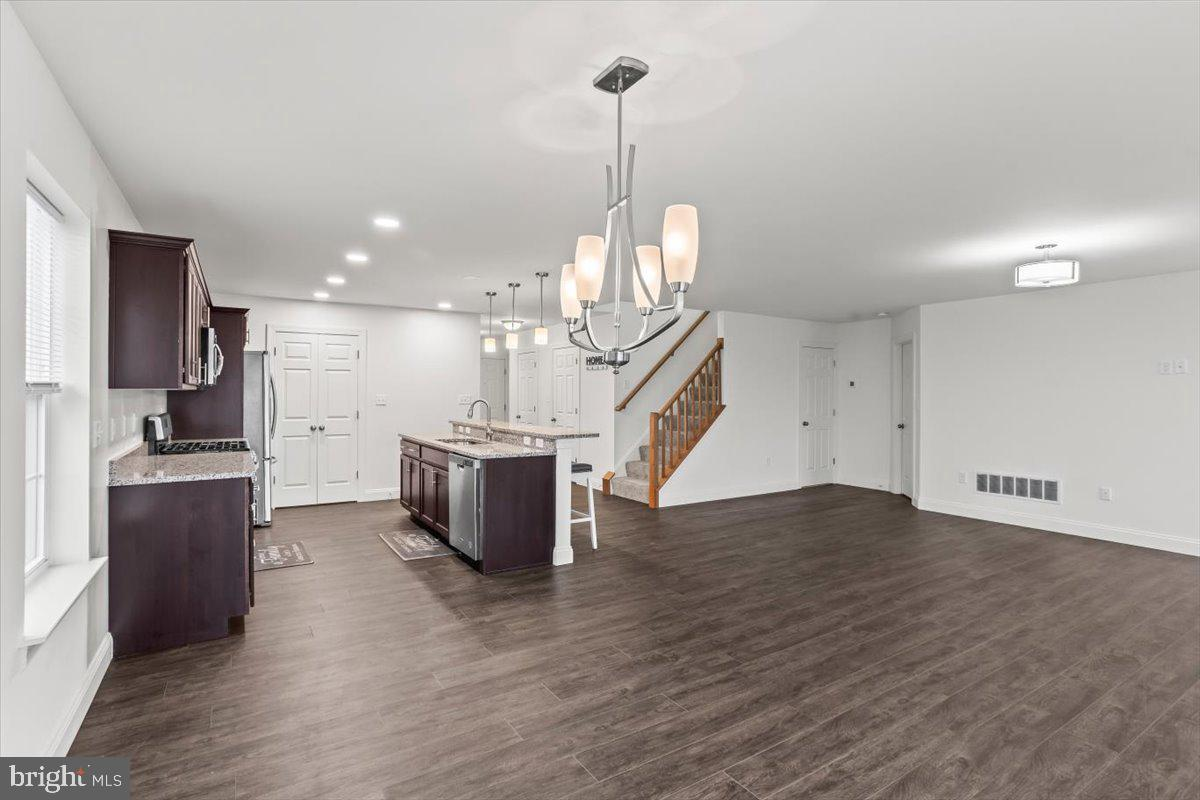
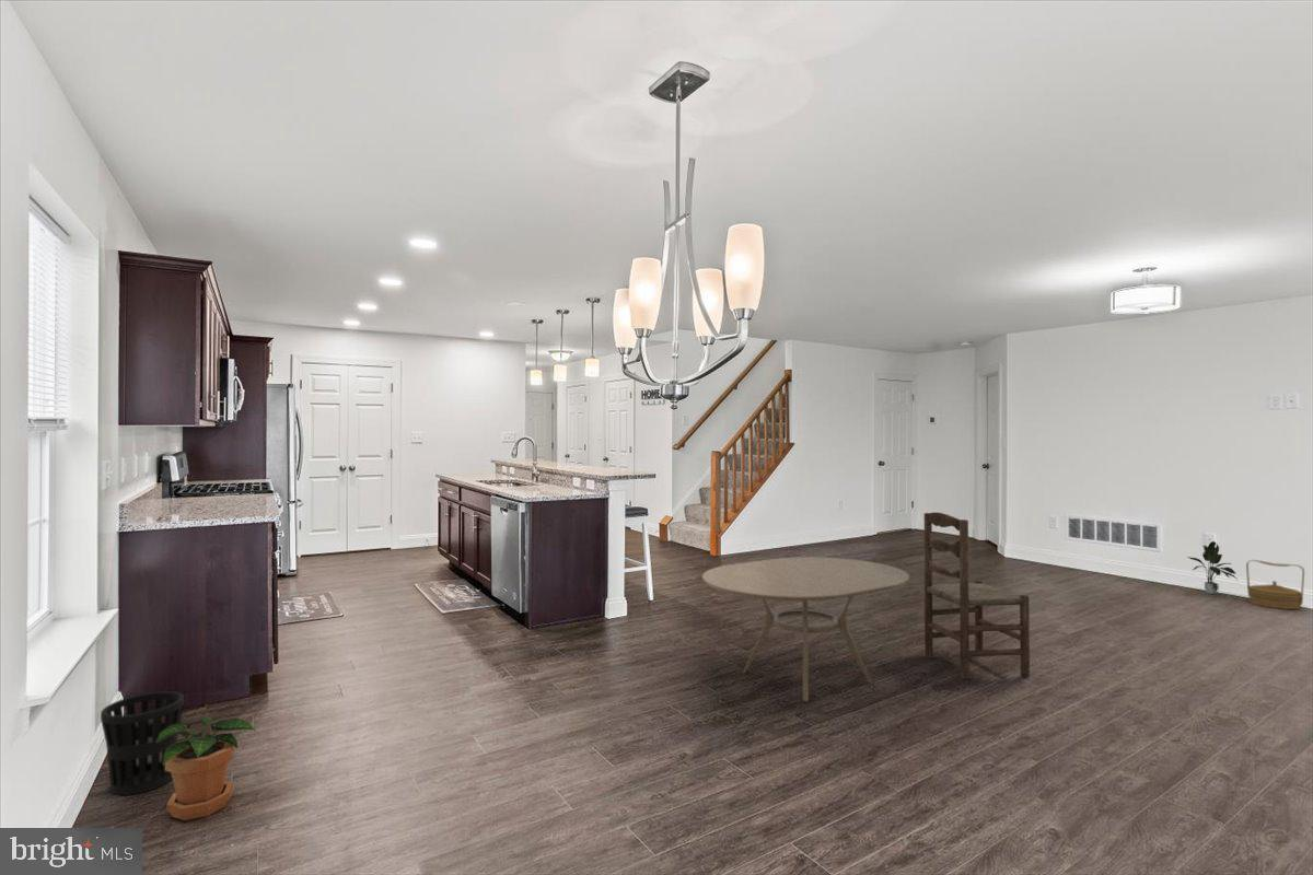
+ basket (1274, 583)
+ wastebasket (143, 742)
+ dining table (805, 626)
+ potted plant (1211, 568)
+ dining chair (972, 588)
+ potted plant (210, 763)
